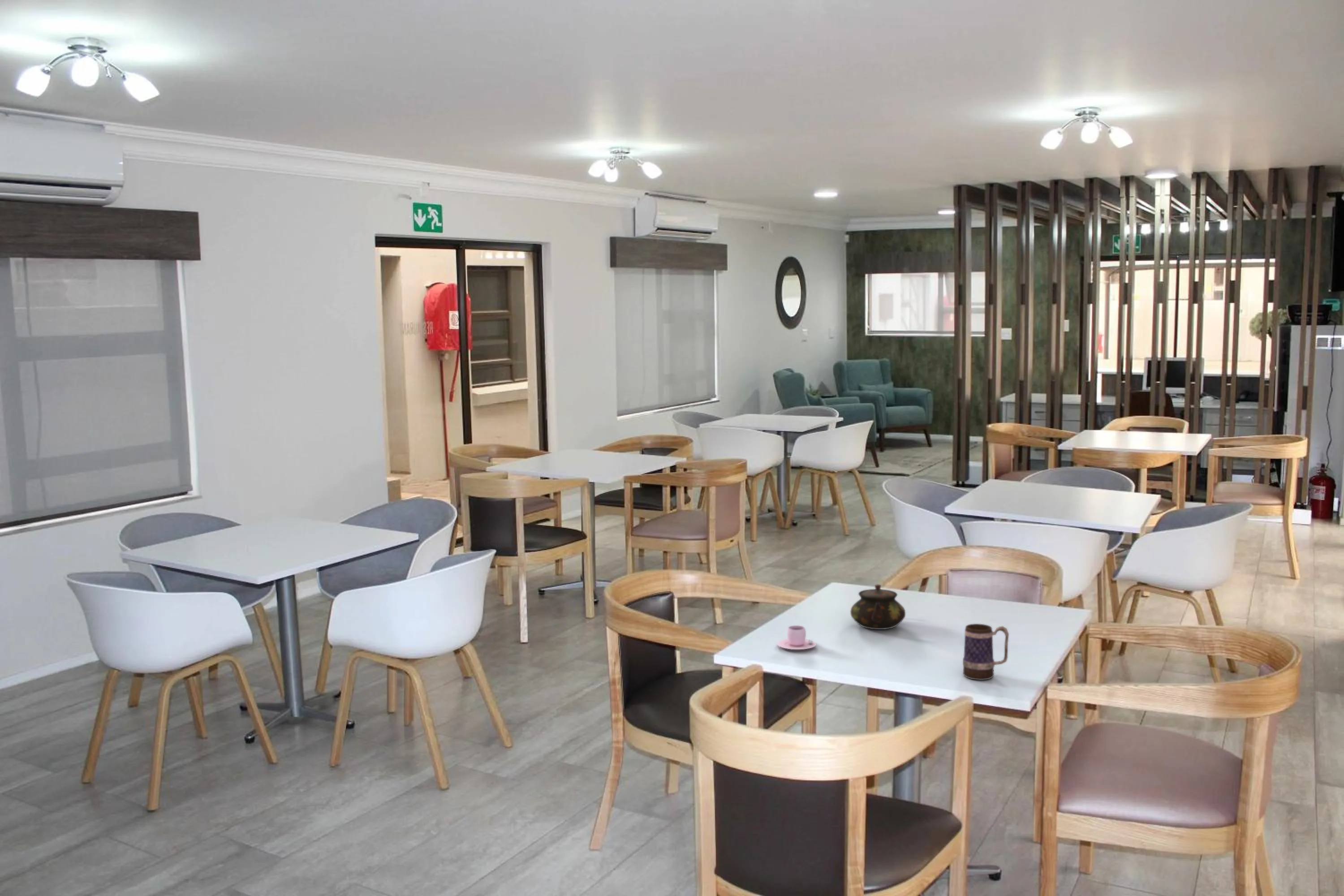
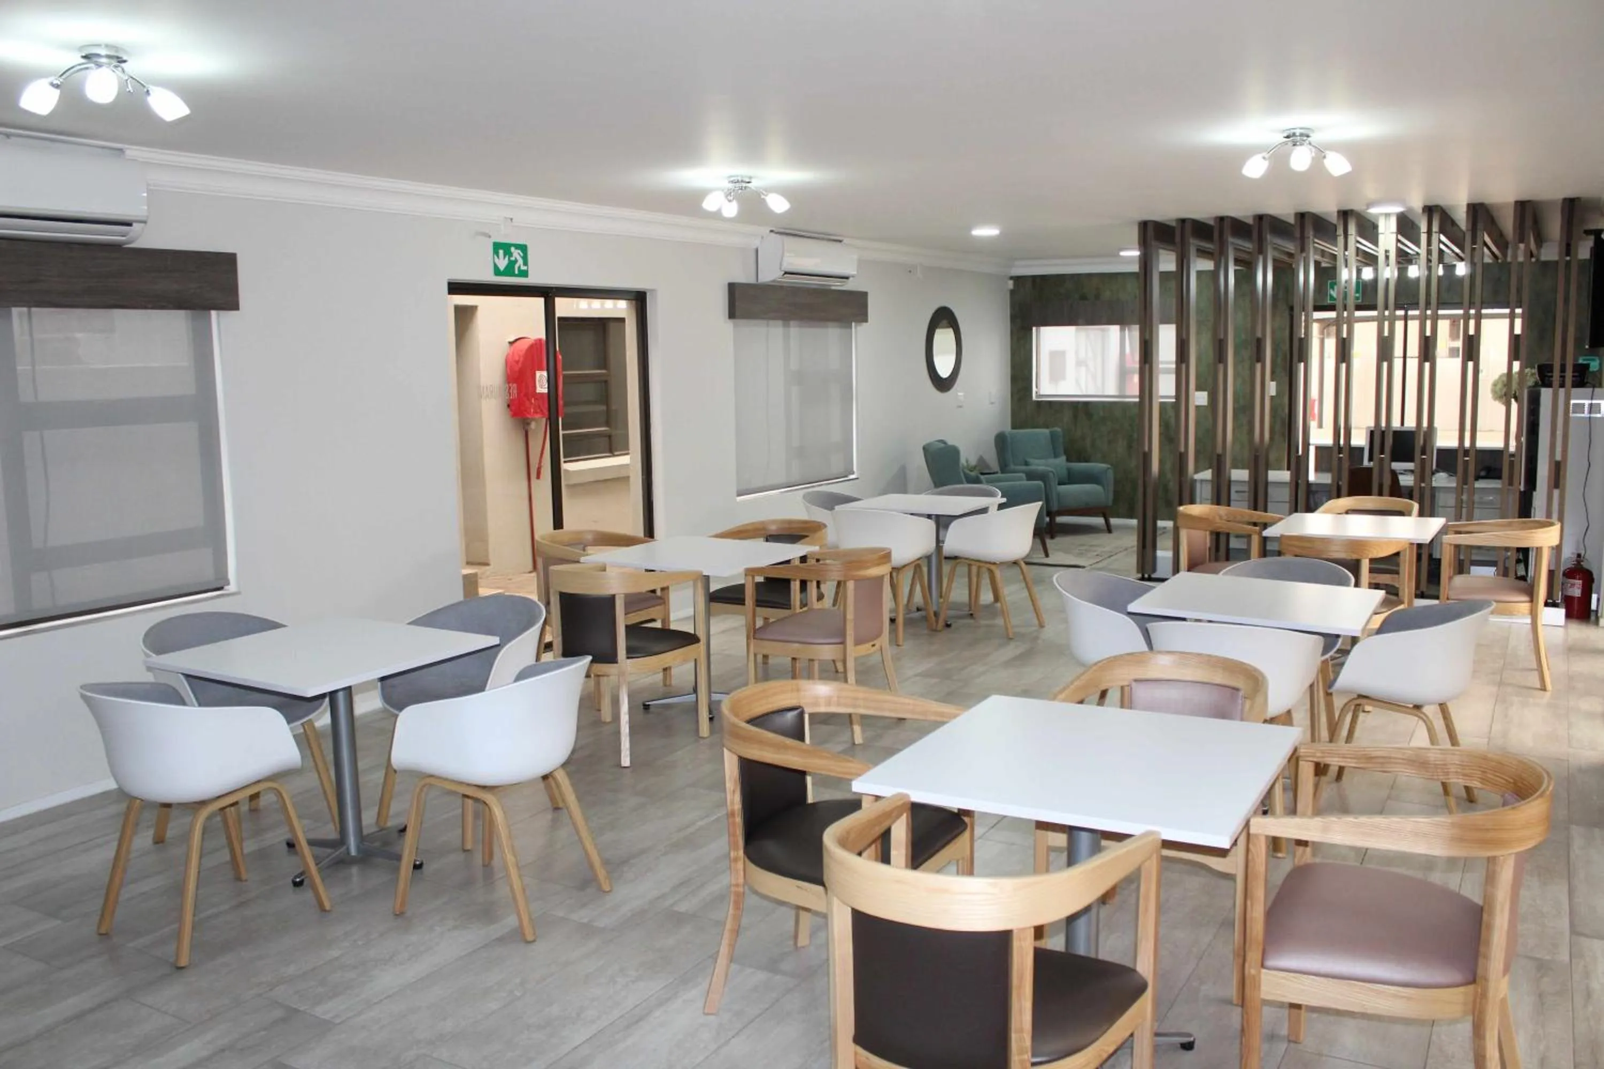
- teapot (878, 605)
- mug (986, 651)
- teacup (797, 625)
